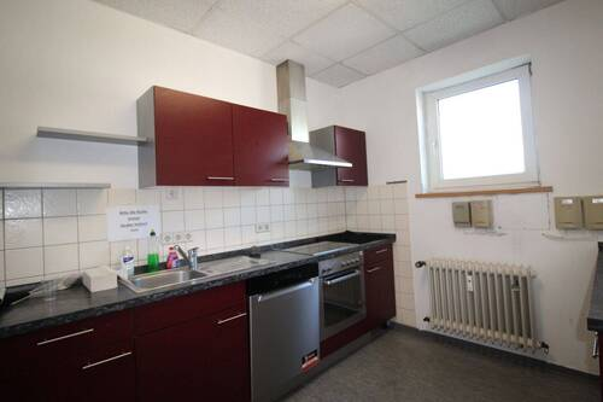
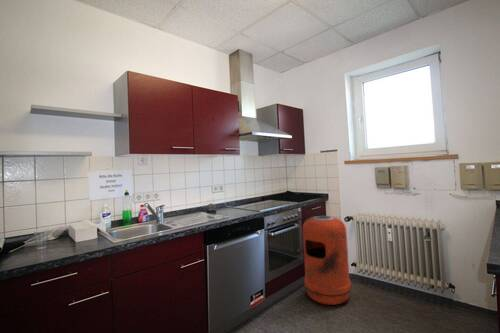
+ trash can (325, 256)
